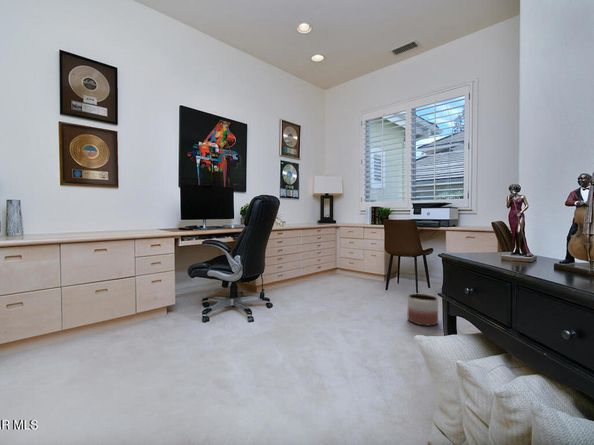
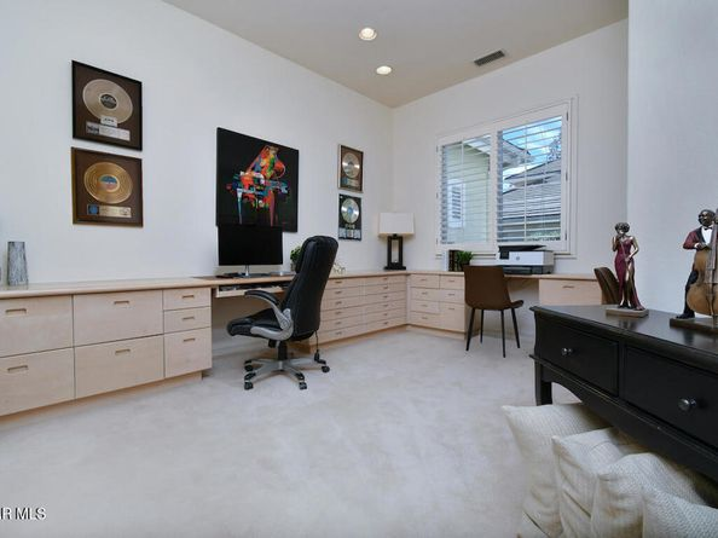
- planter (422, 309)
